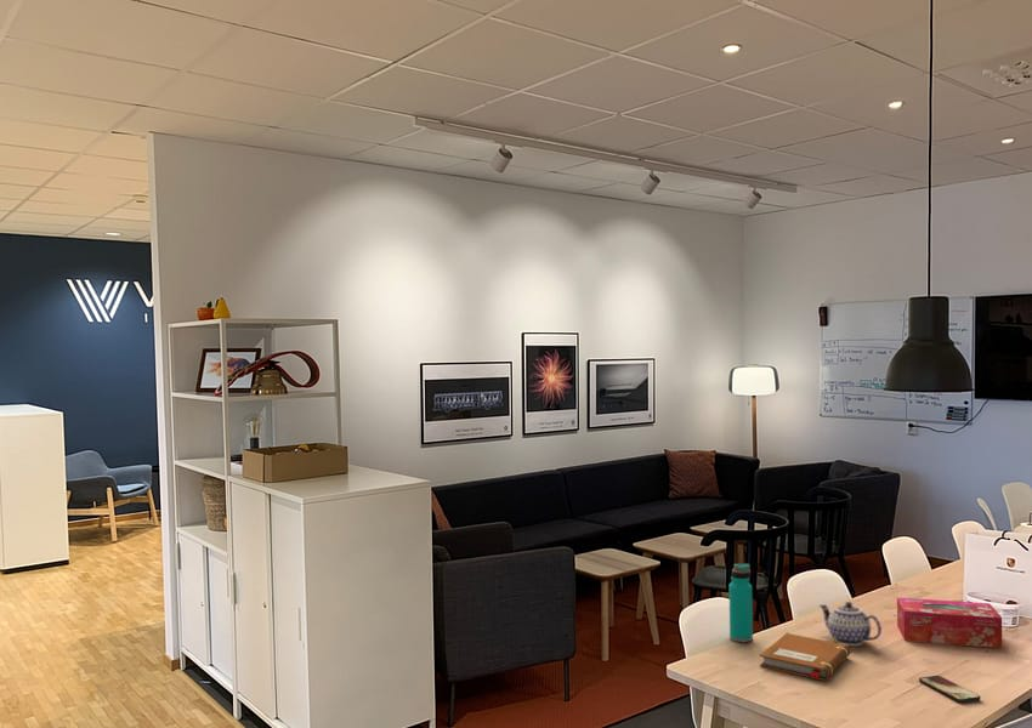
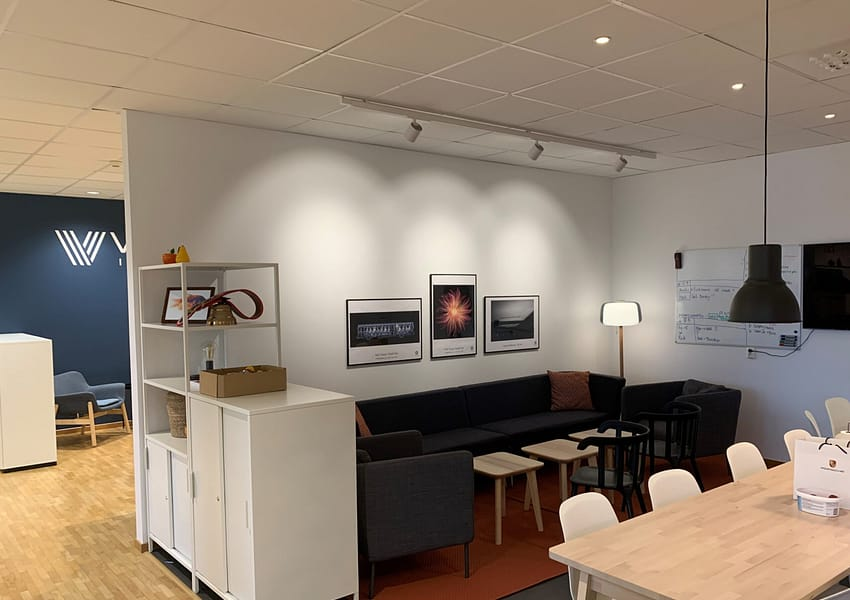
- water bottle (741, 601)
- tissue box (947, 621)
- teapot (849, 621)
- smartphone (948, 688)
- notebook (805, 656)
